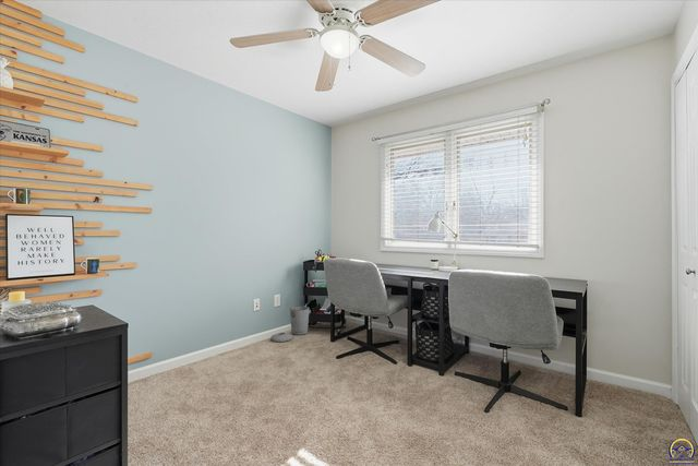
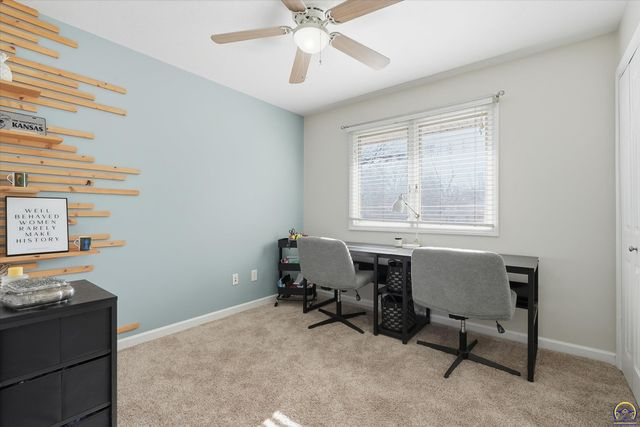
- trash can (291, 323)
